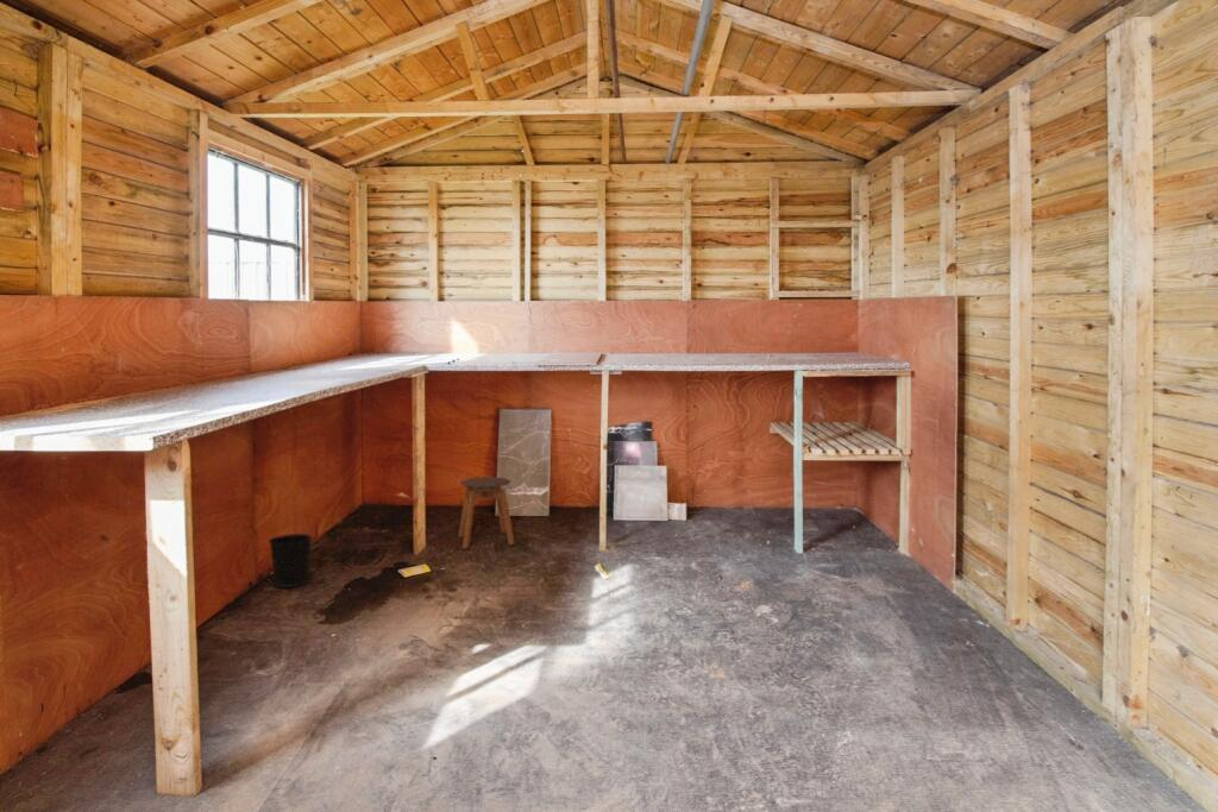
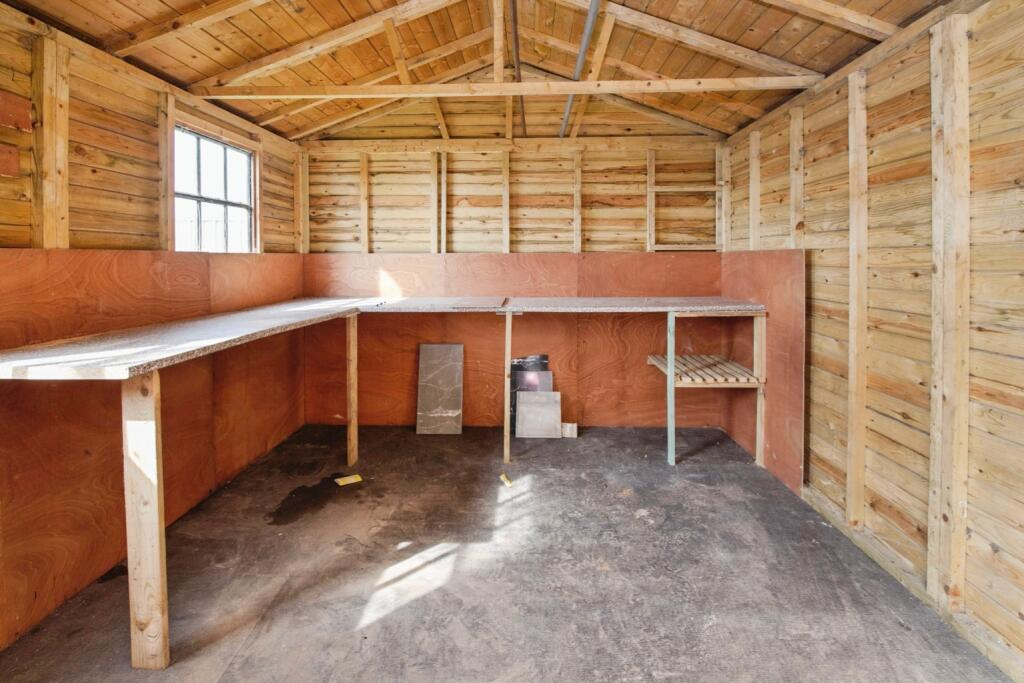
- wastebasket (290, 560)
- stool (483, 498)
